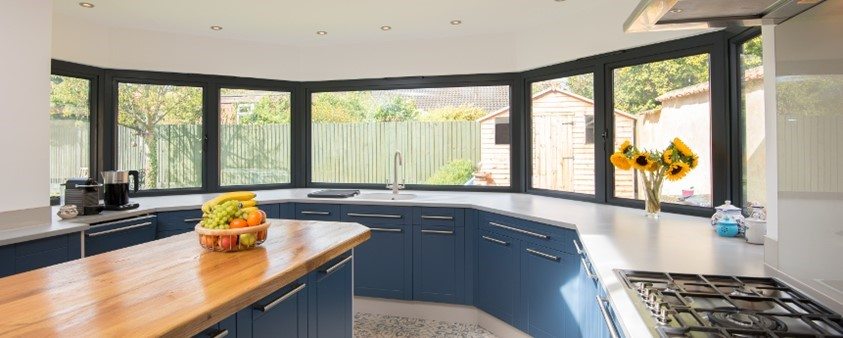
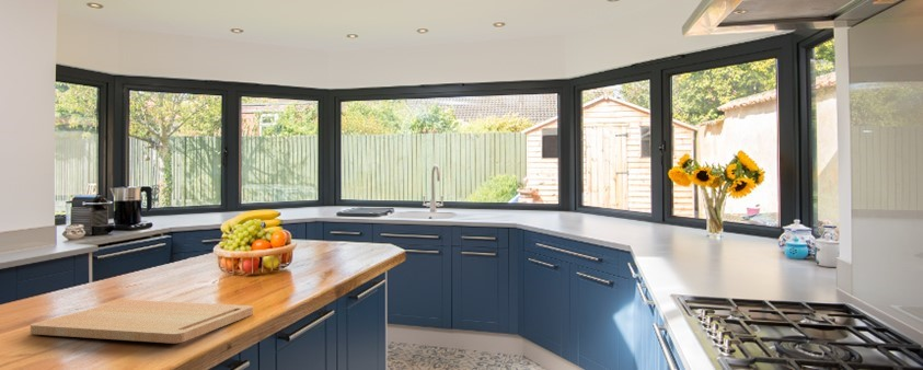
+ cutting board (149, 319)
